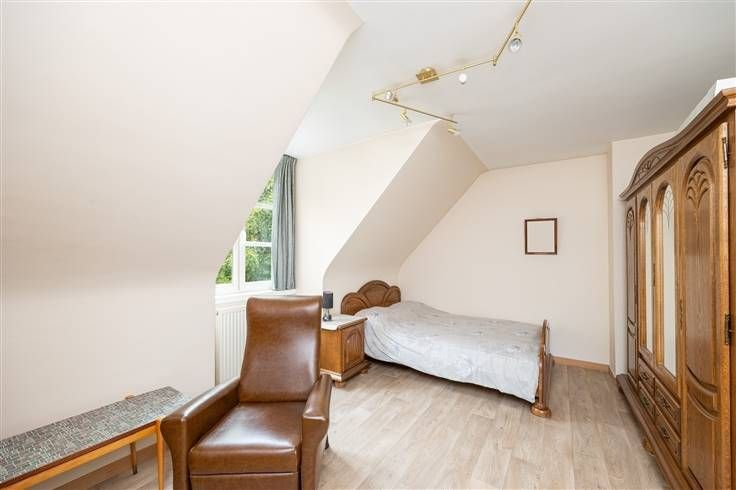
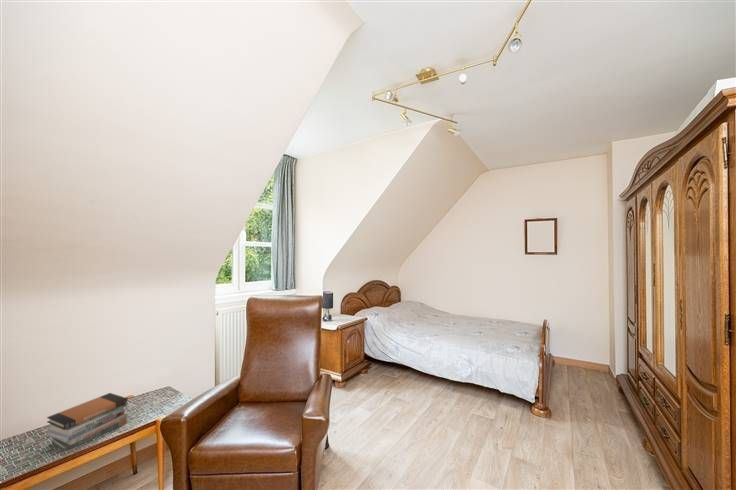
+ book stack (89, 420)
